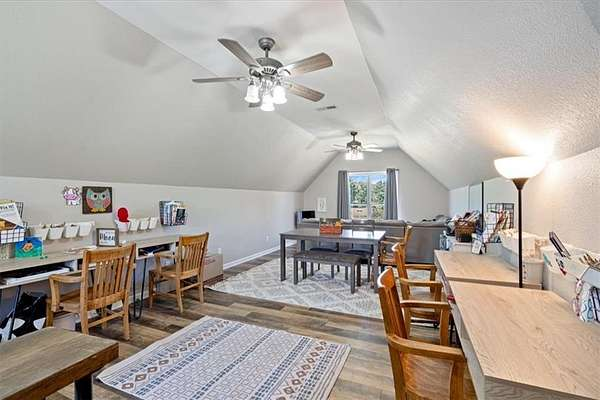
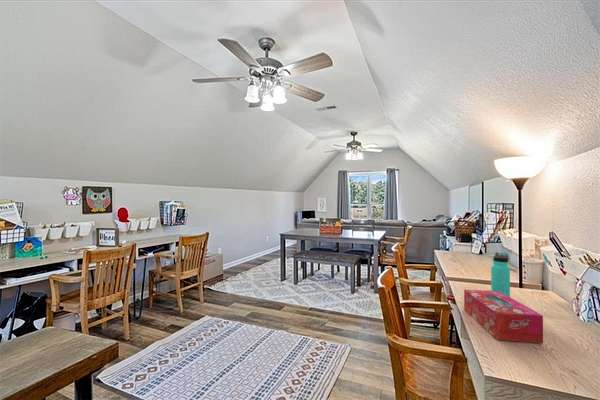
+ thermos bottle (500, 278)
+ tissue box (498, 312)
